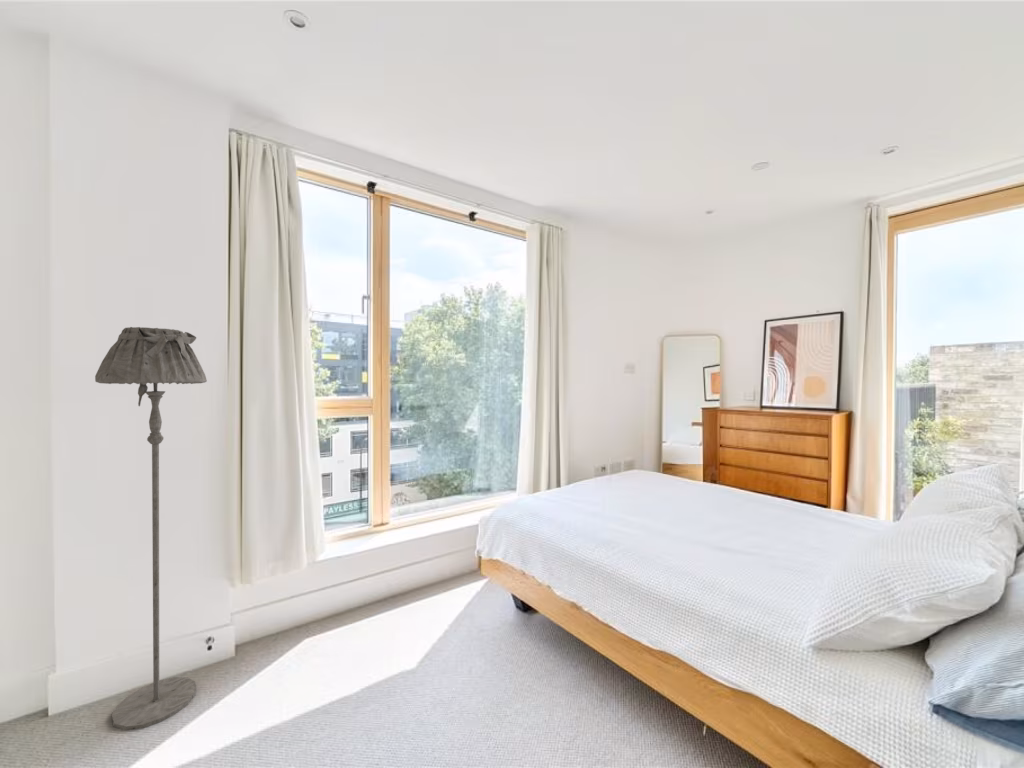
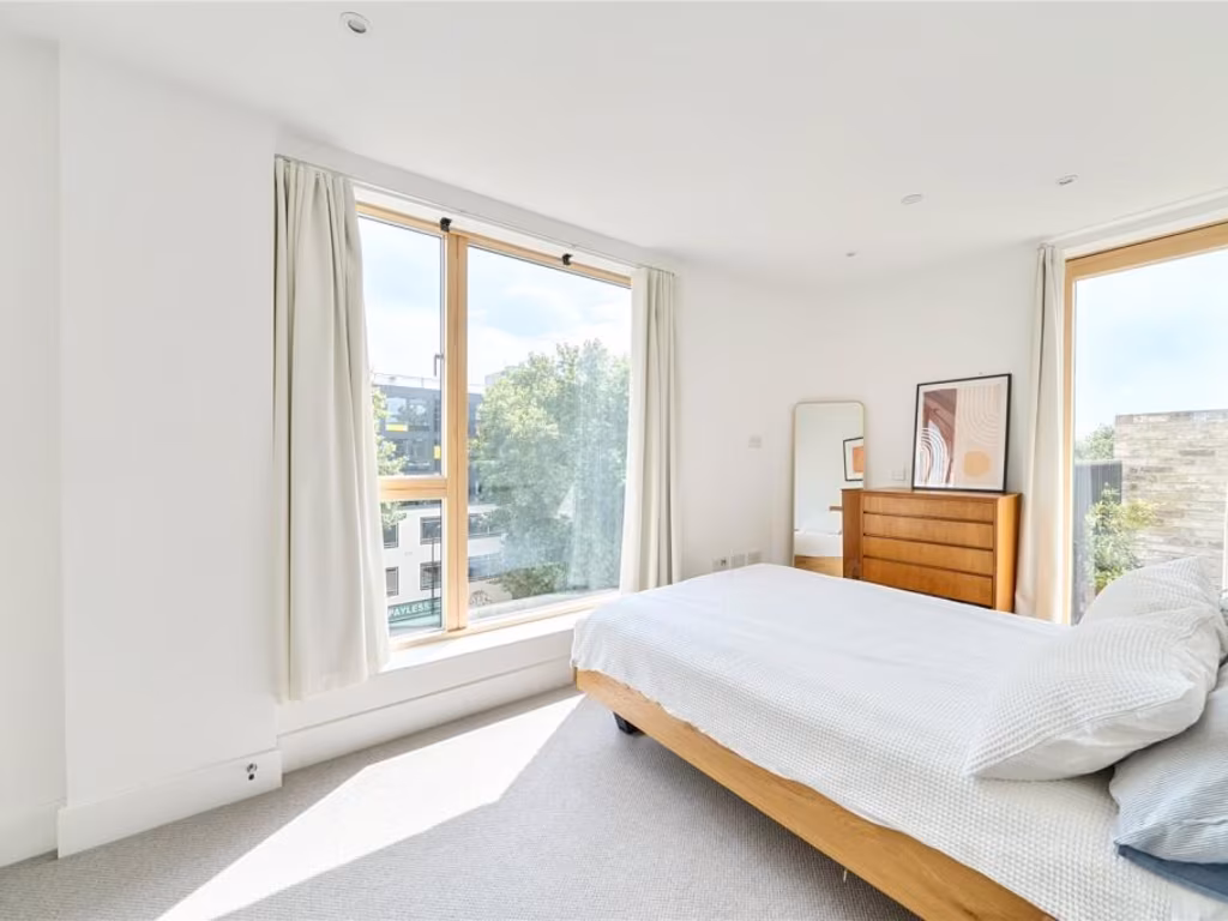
- floor lamp (155, 518)
